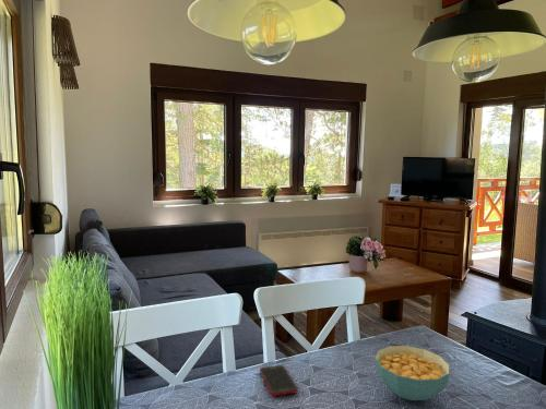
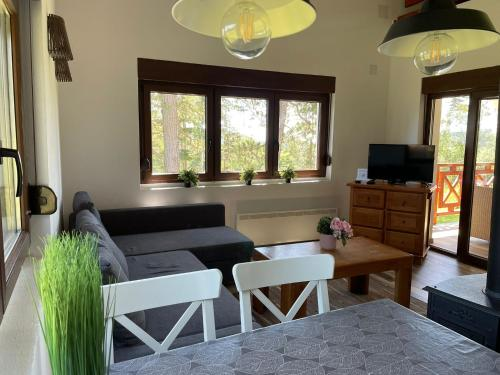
- cell phone (277, 380)
- cereal bowl (411, 377)
